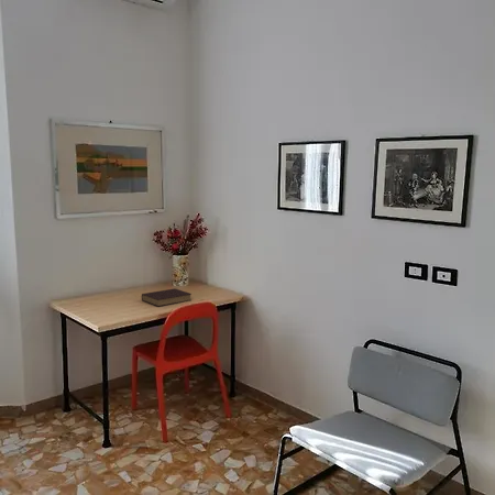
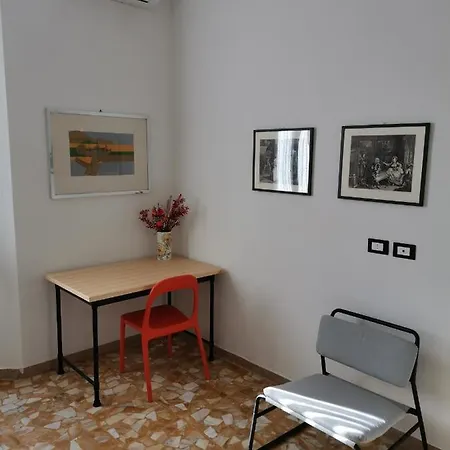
- book (166, 297)
